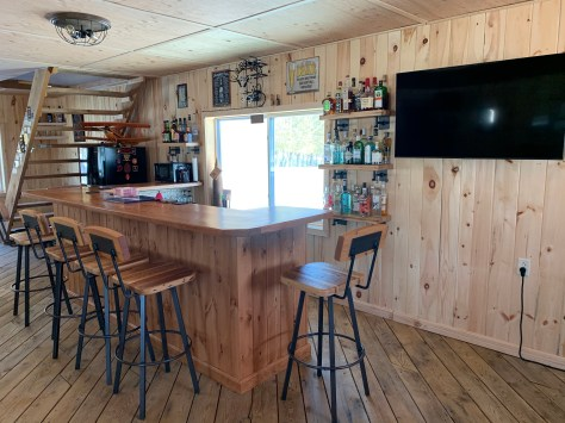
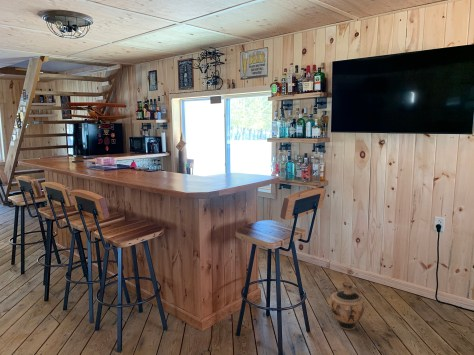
+ ceramic jug (347, 304)
